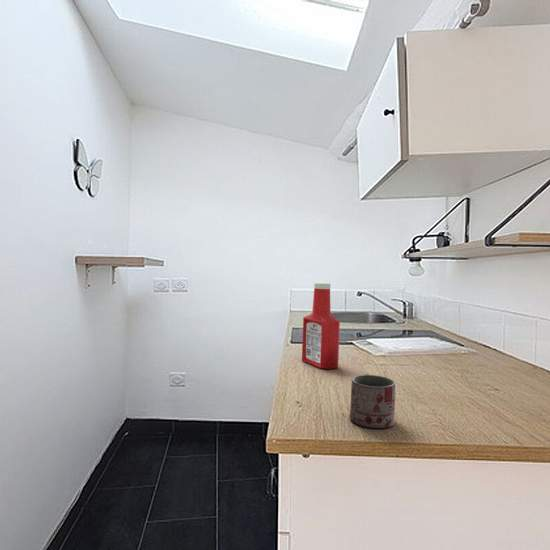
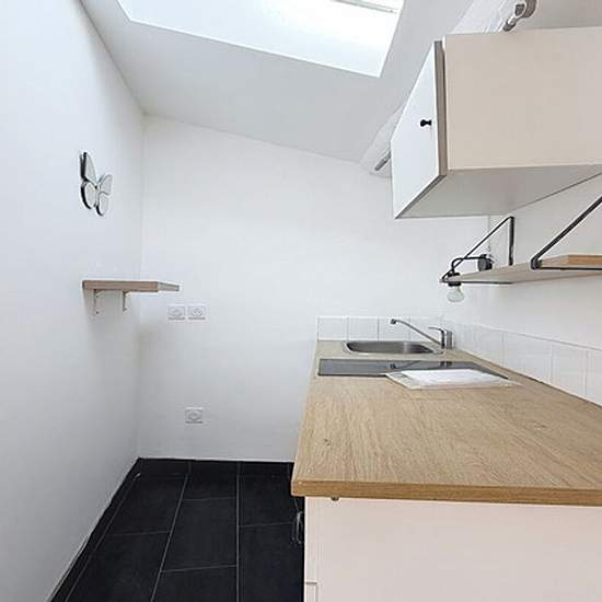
- soap bottle (320, 323)
- mug (373, 397)
